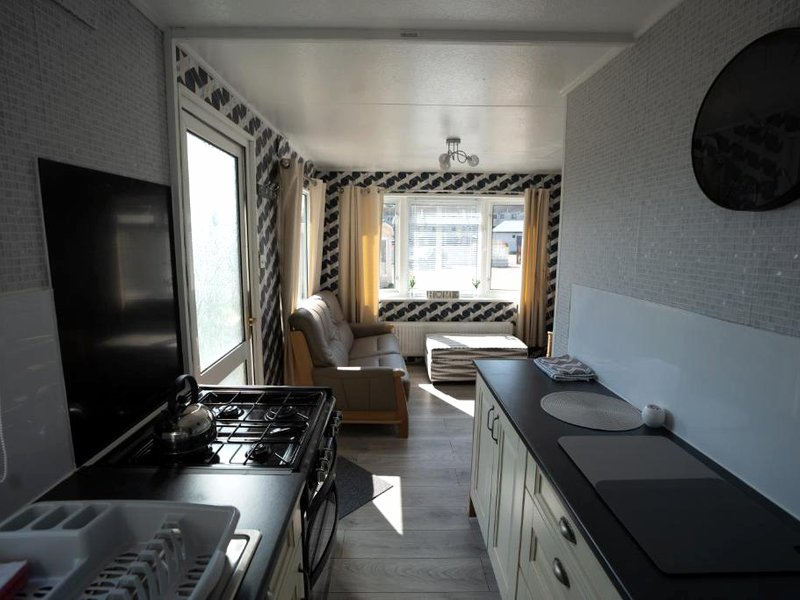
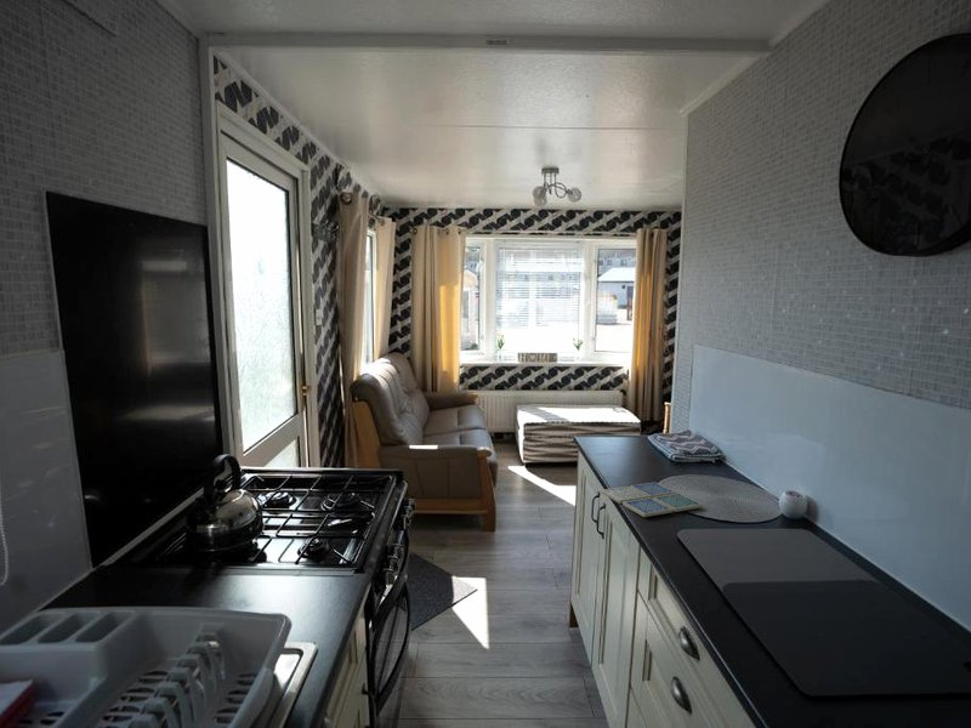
+ drink coaster (649, 497)
